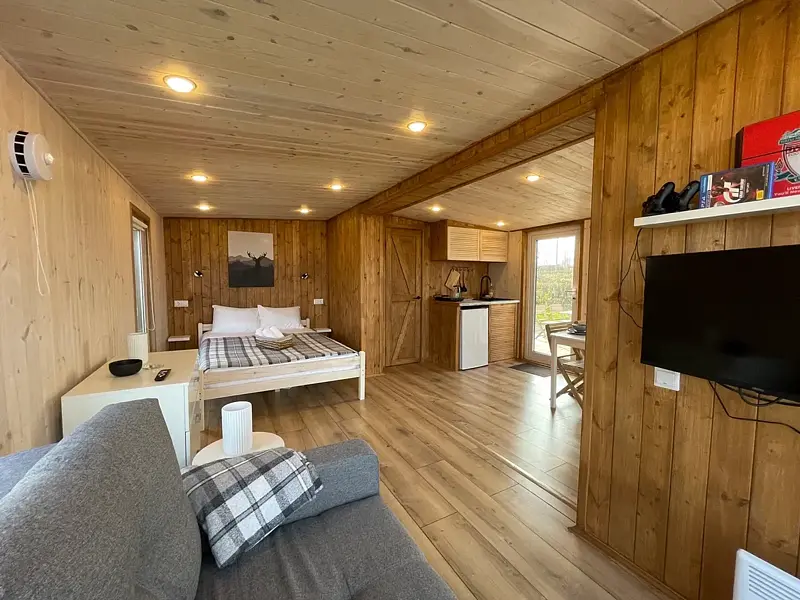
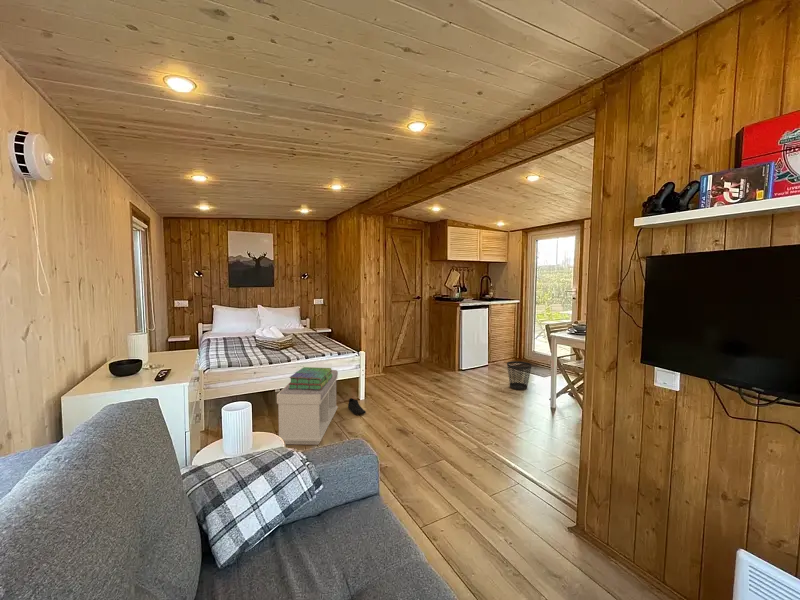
+ stack of books (311, 377)
+ wastebasket (518, 375)
+ shoe (355, 406)
+ bench (311, 403)
